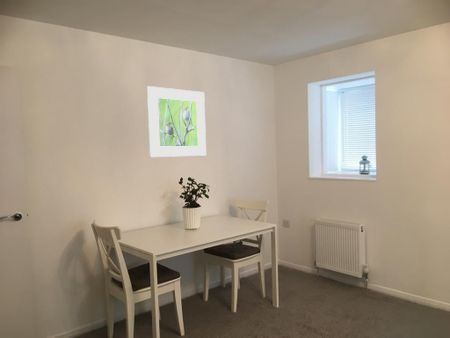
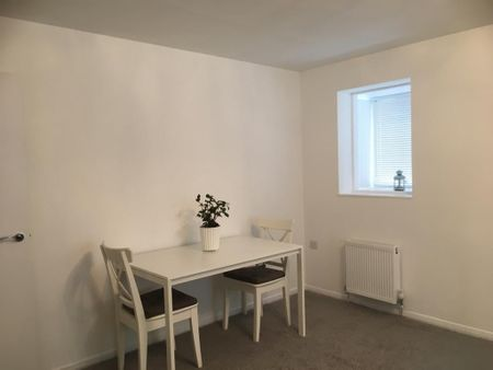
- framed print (178, 122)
